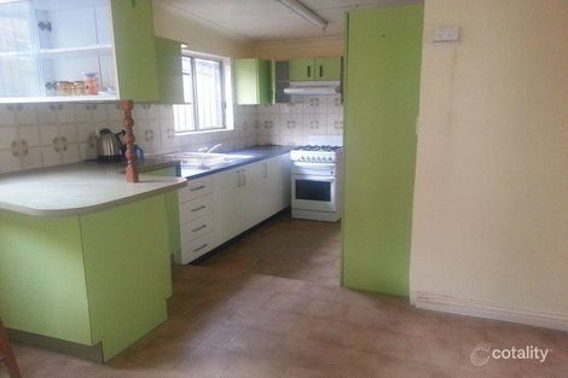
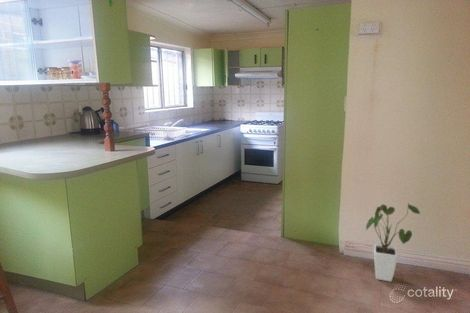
+ house plant (390, 243)
